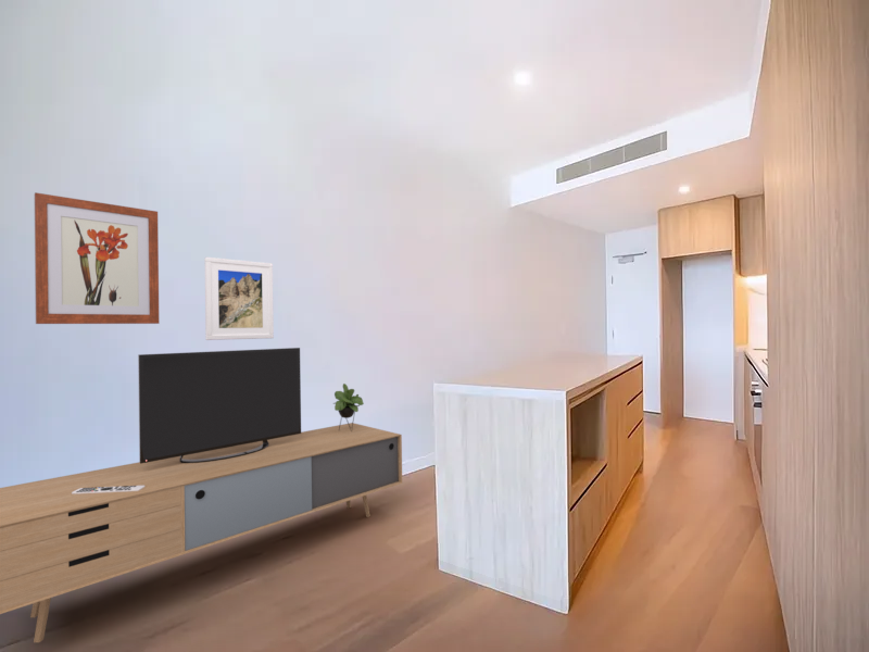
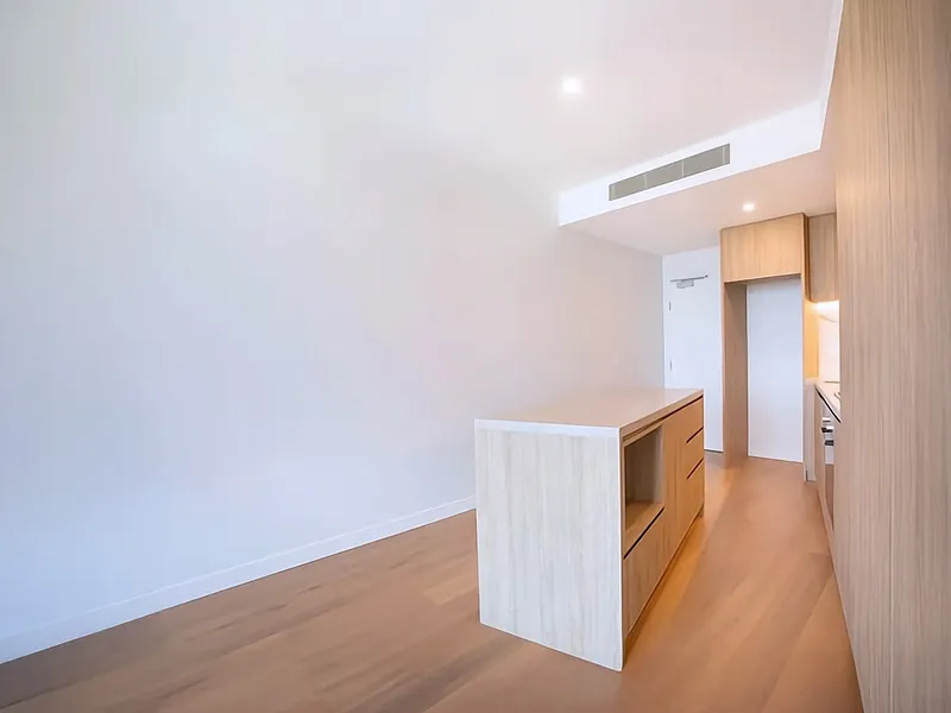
- media console (231, 453)
- wall art (101, 263)
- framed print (240, 299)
